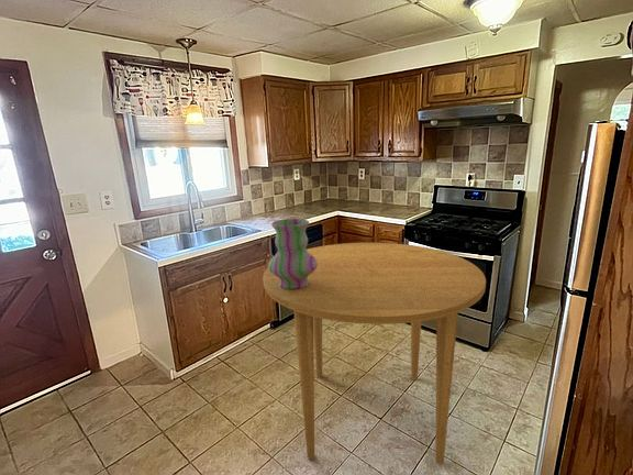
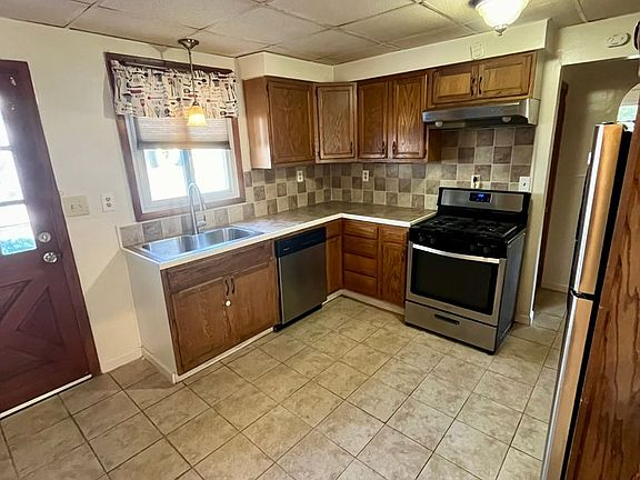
- dining table (369, 323)
- vase (291, 253)
